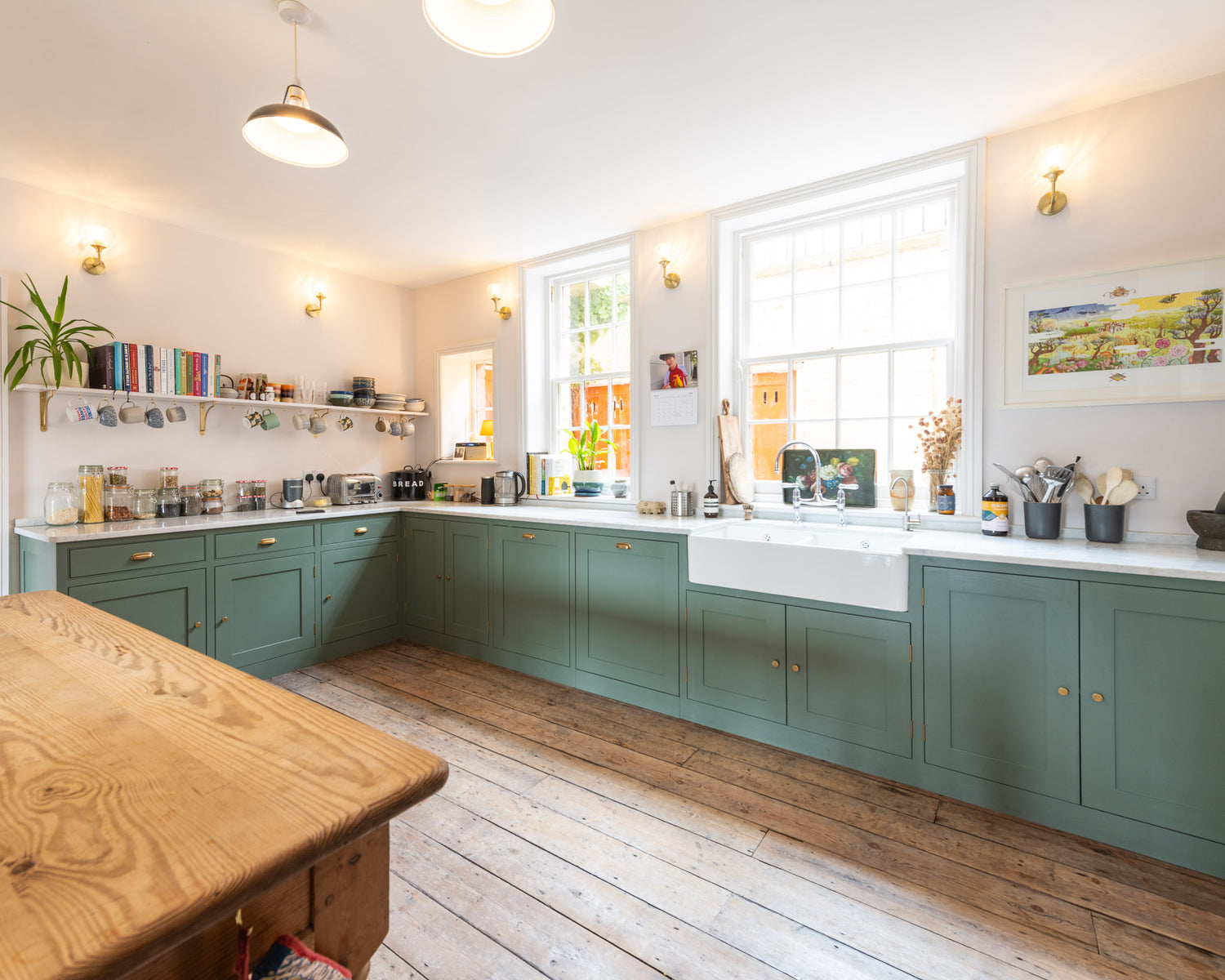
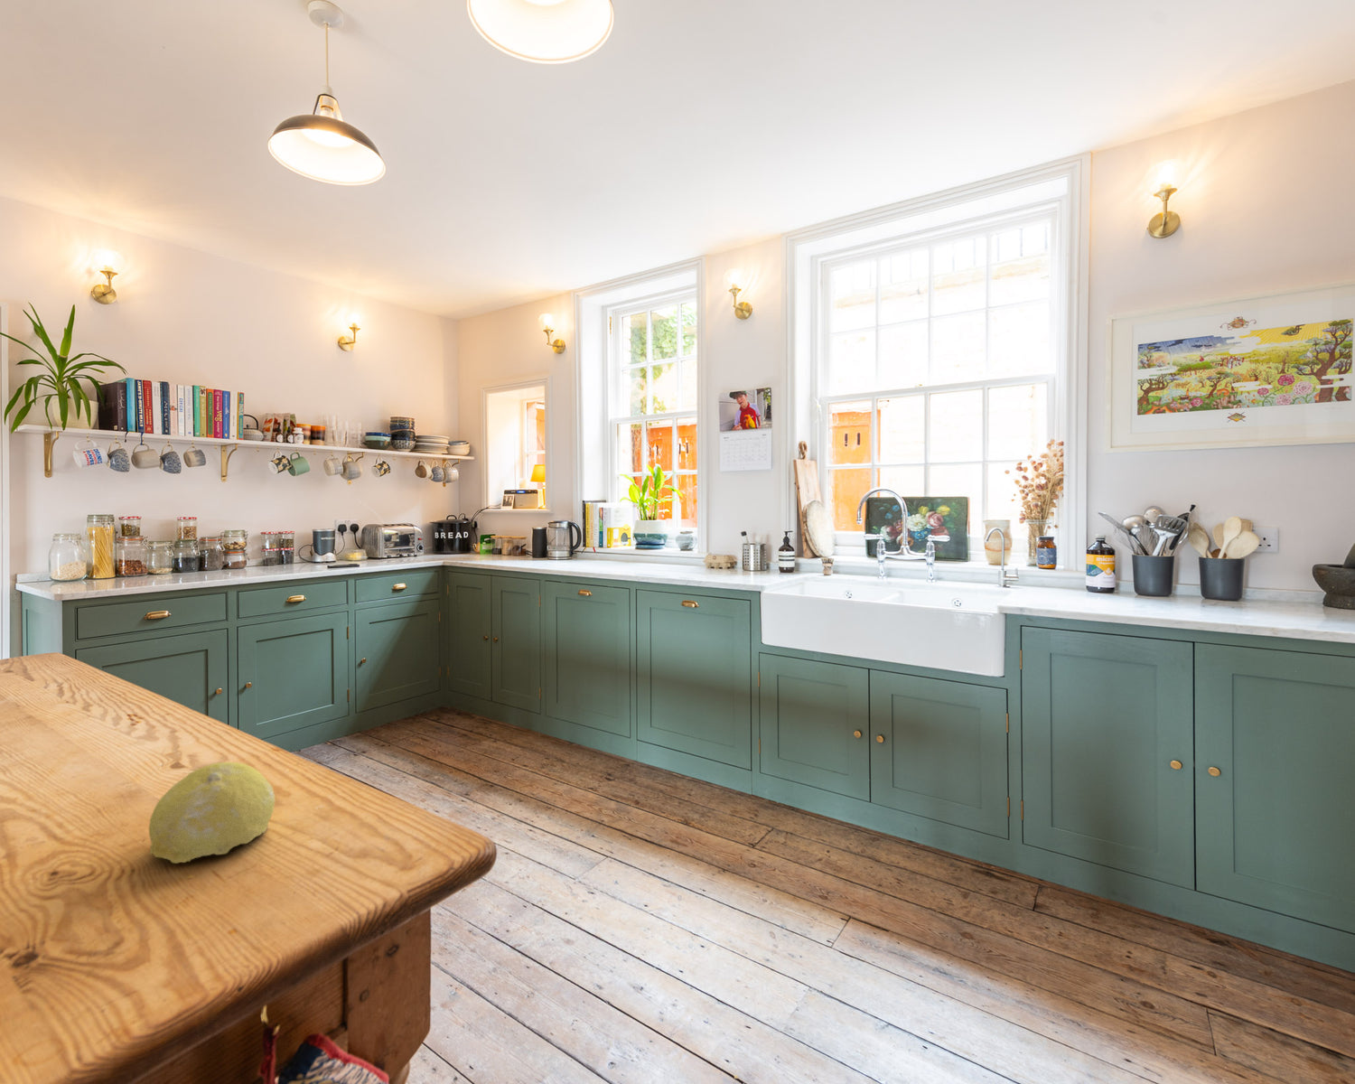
+ fruit (213, 803)
